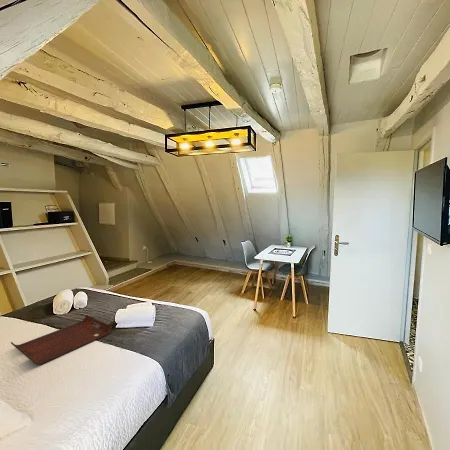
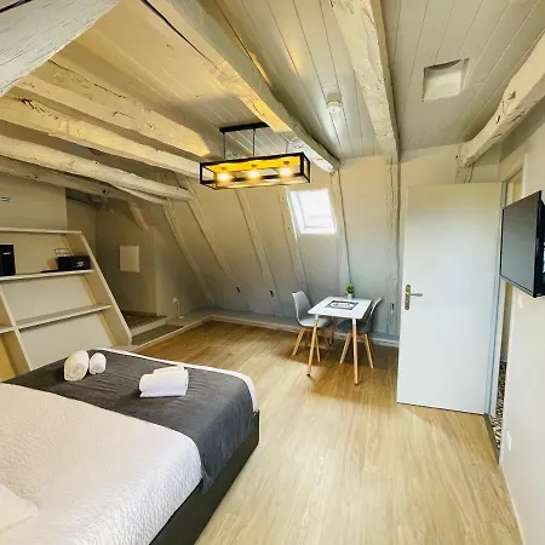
- serving tray (64, 337)
